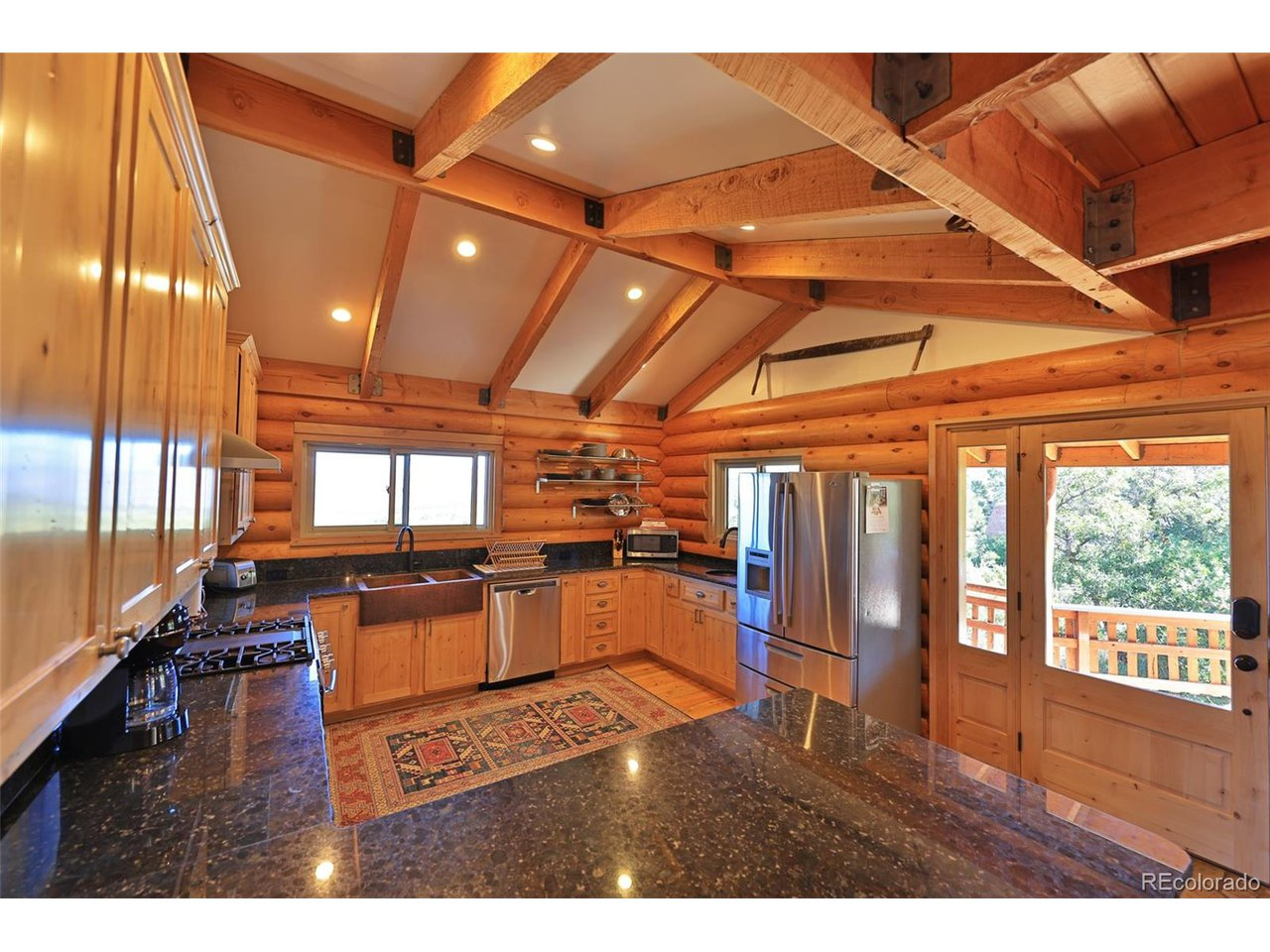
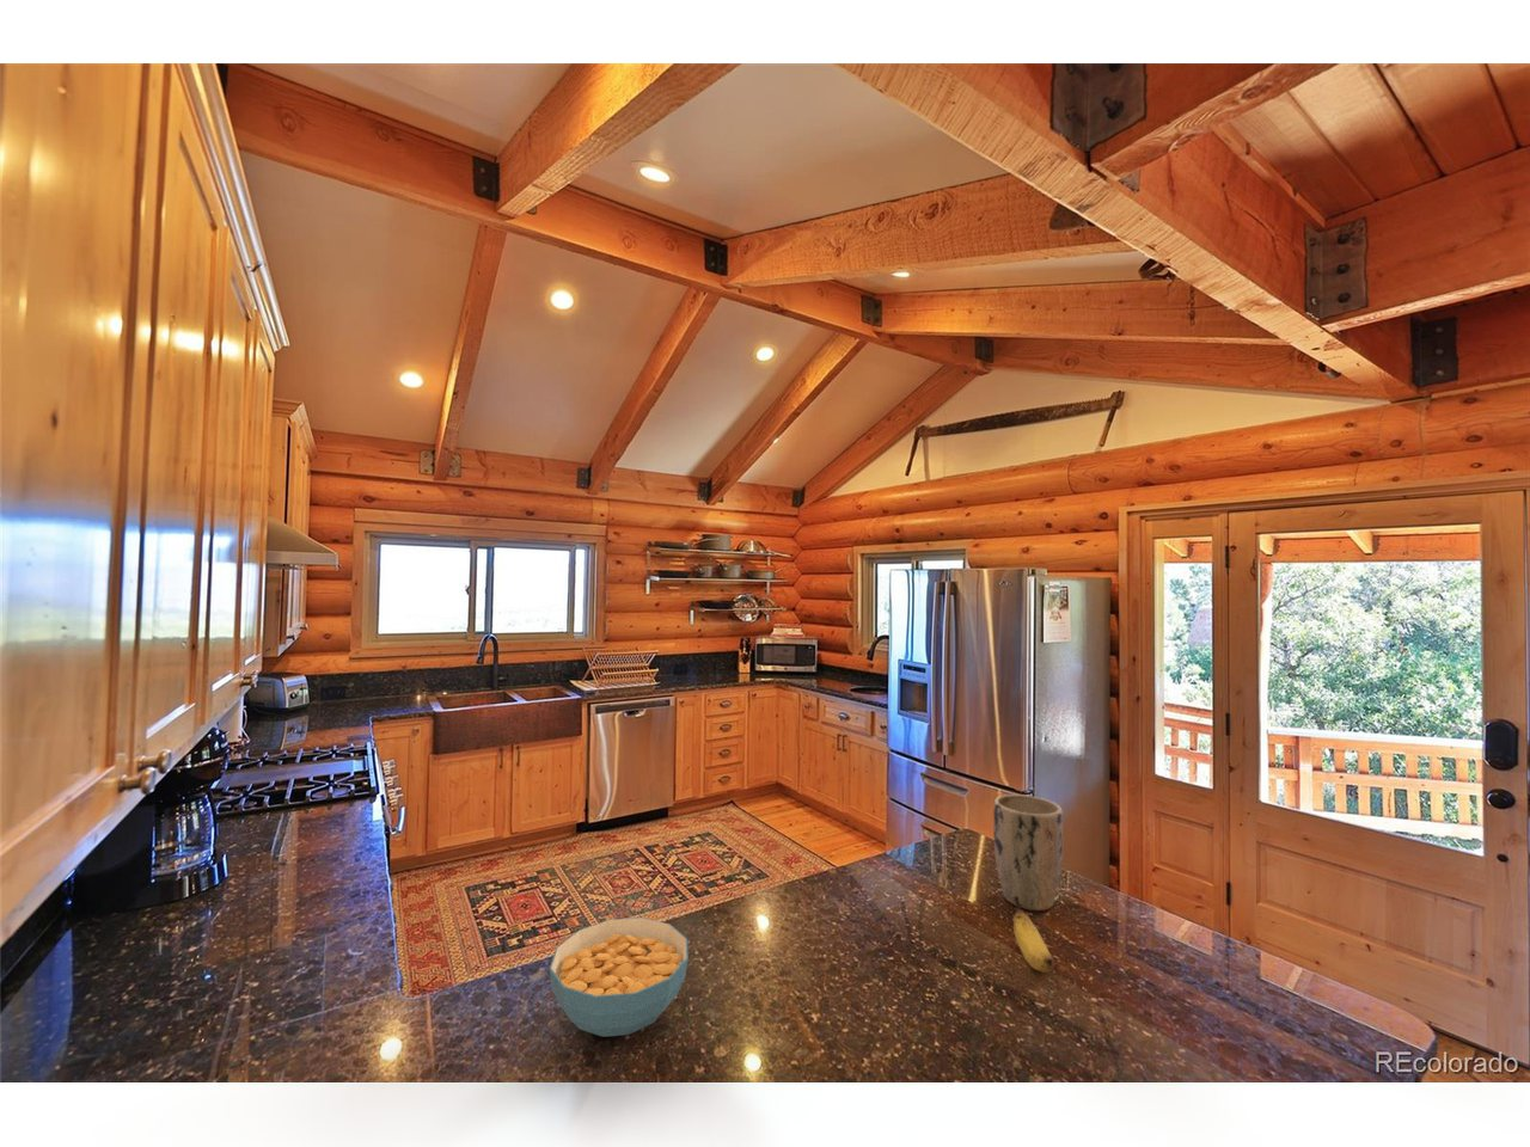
+ plant pot (1026, 851)
+ cereal bowl (620, 986)
+ banana (1031, 939)
